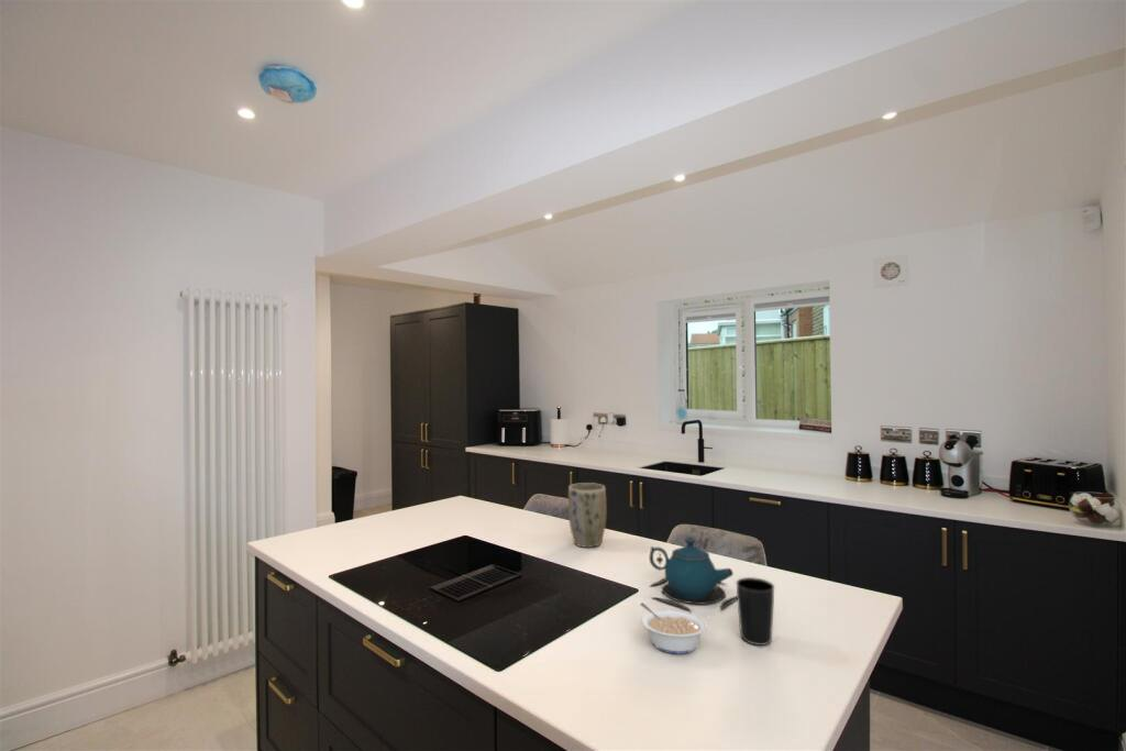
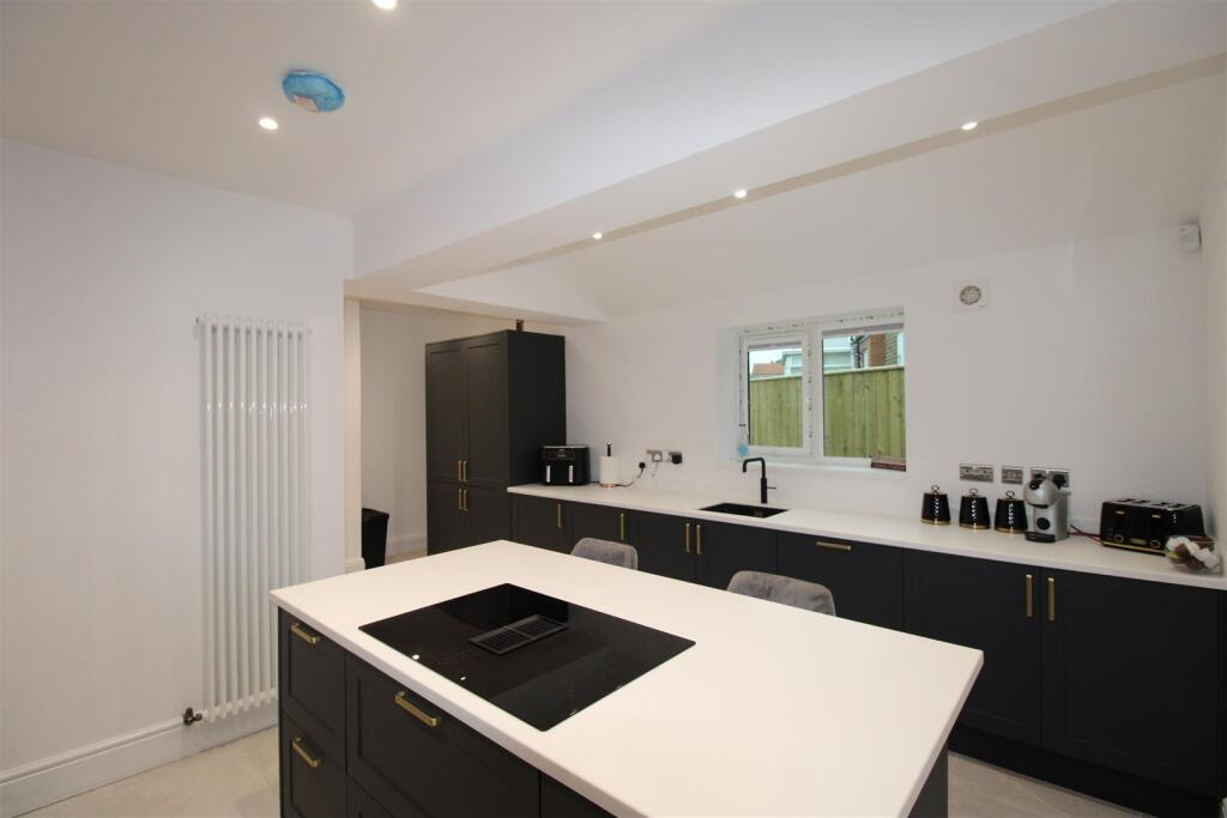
- legume (671, 630)
- teapot (691, 564)
- plant pot (587, 515)
- cup (755, 610)
